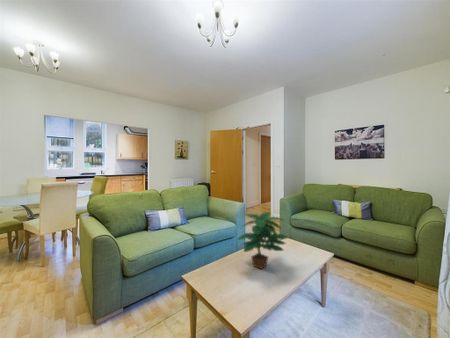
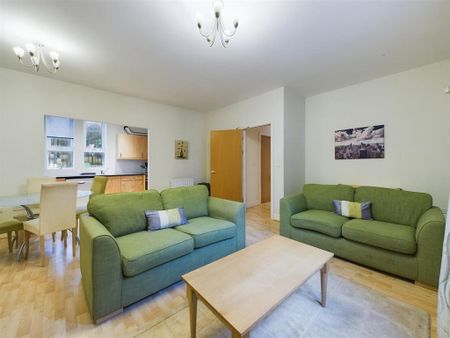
- potted plant (262, 240)
